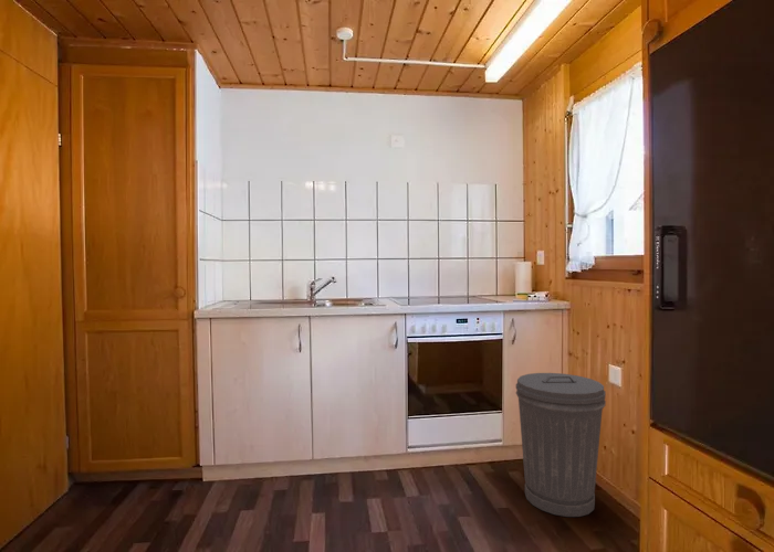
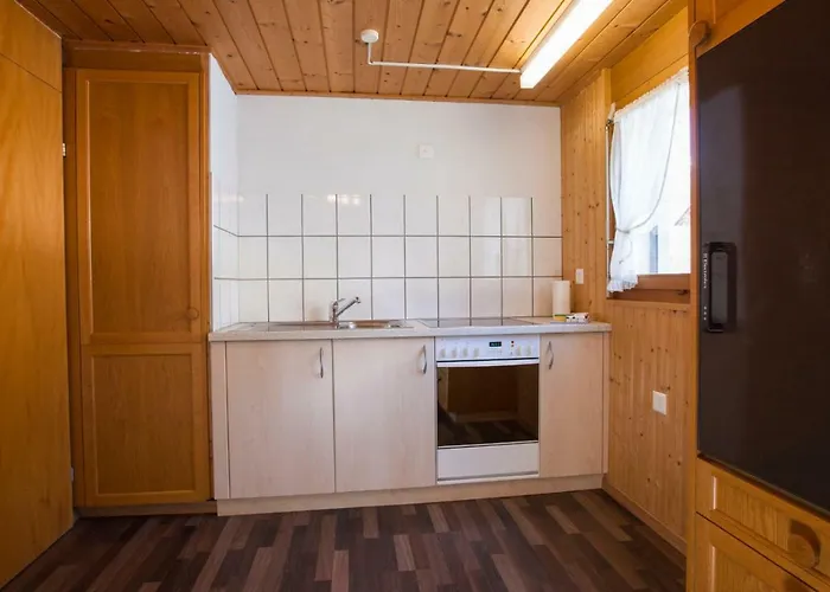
- trash can (558, 437)
